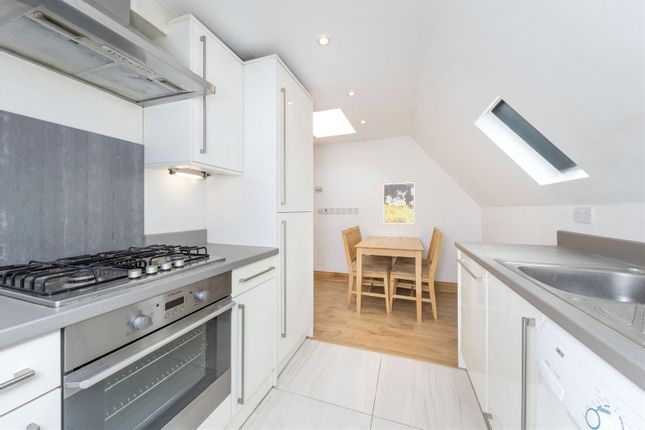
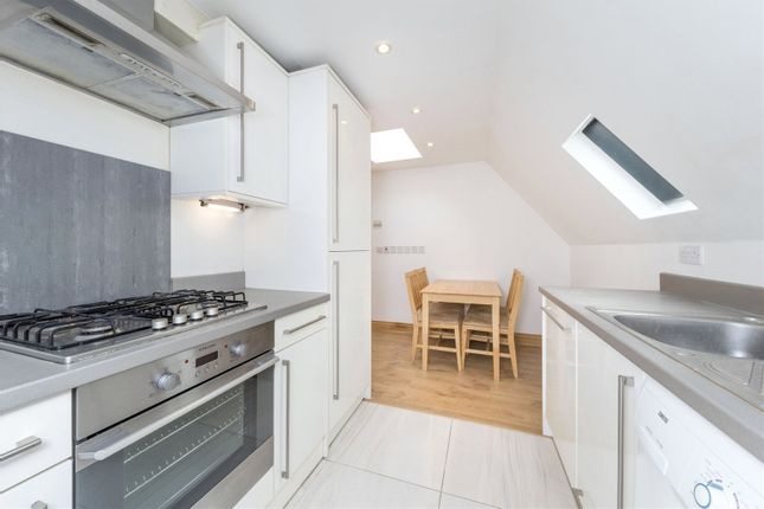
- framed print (398, 203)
